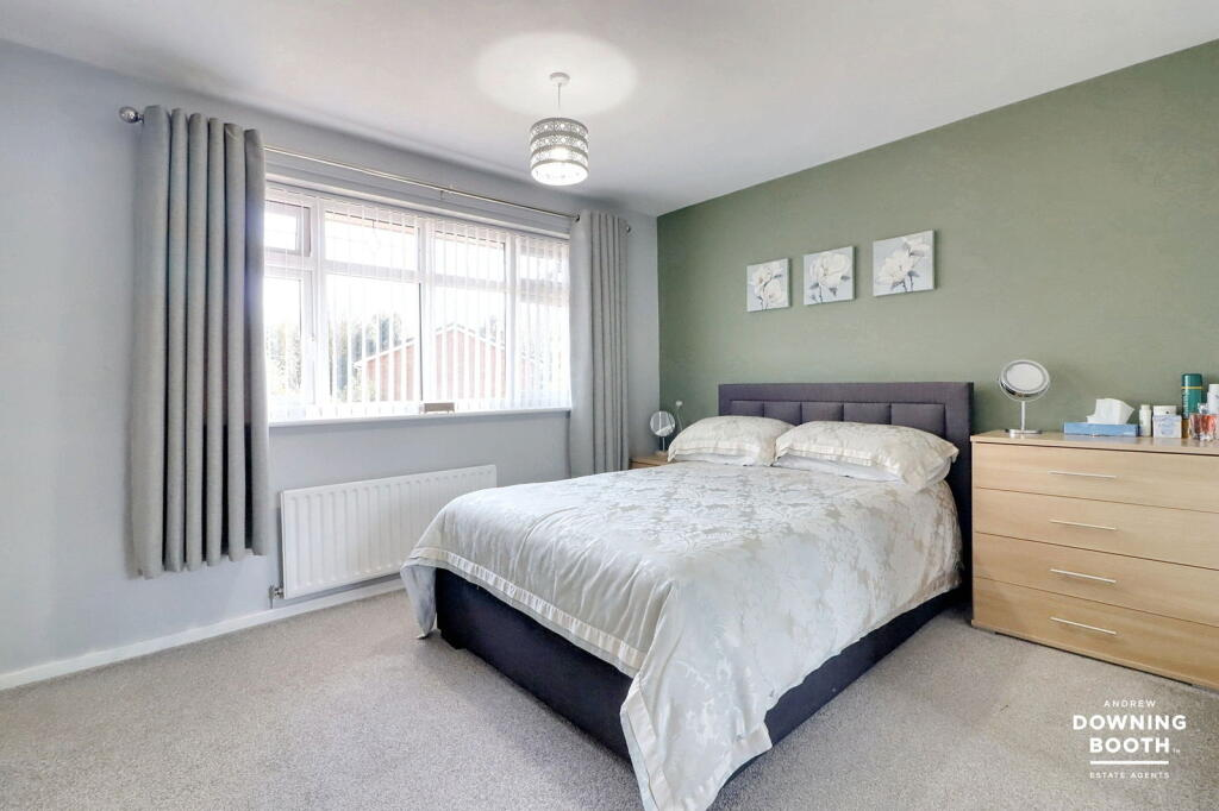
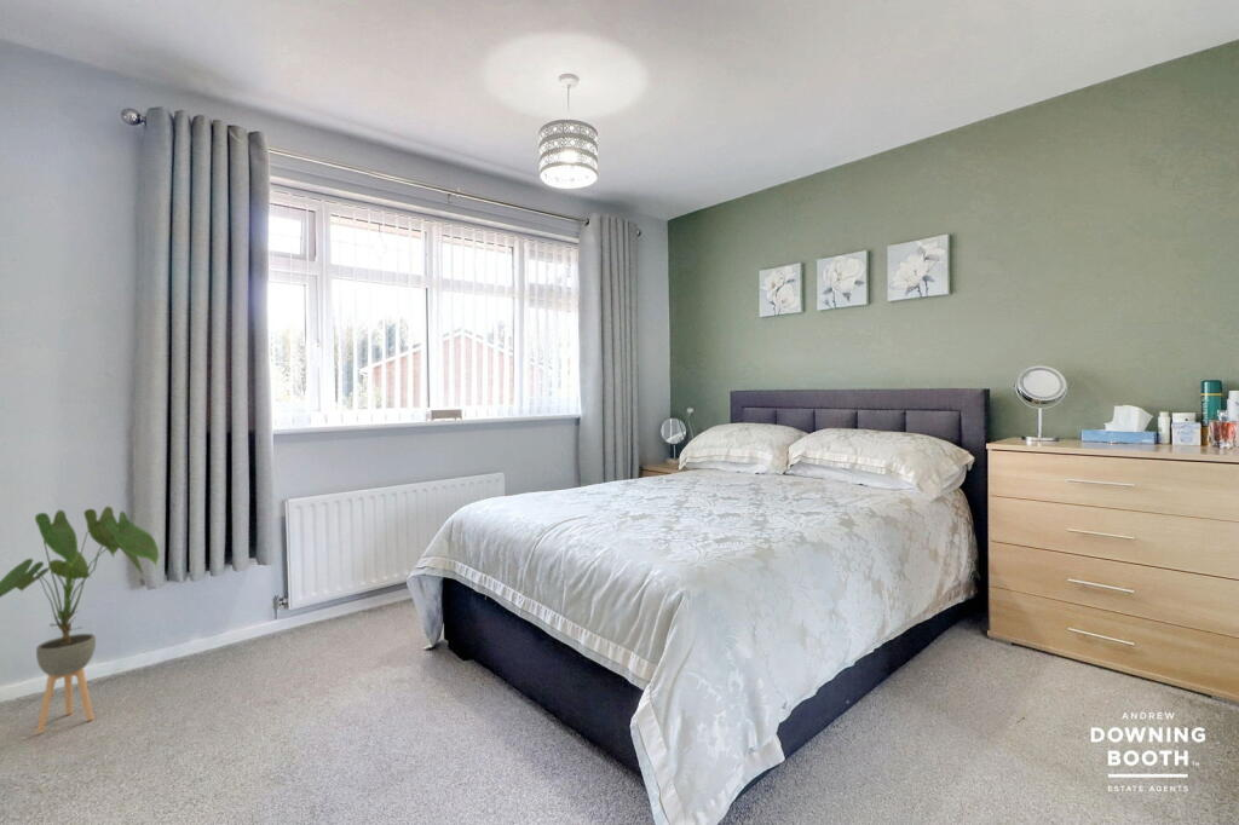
+ house plant (77, 611)
